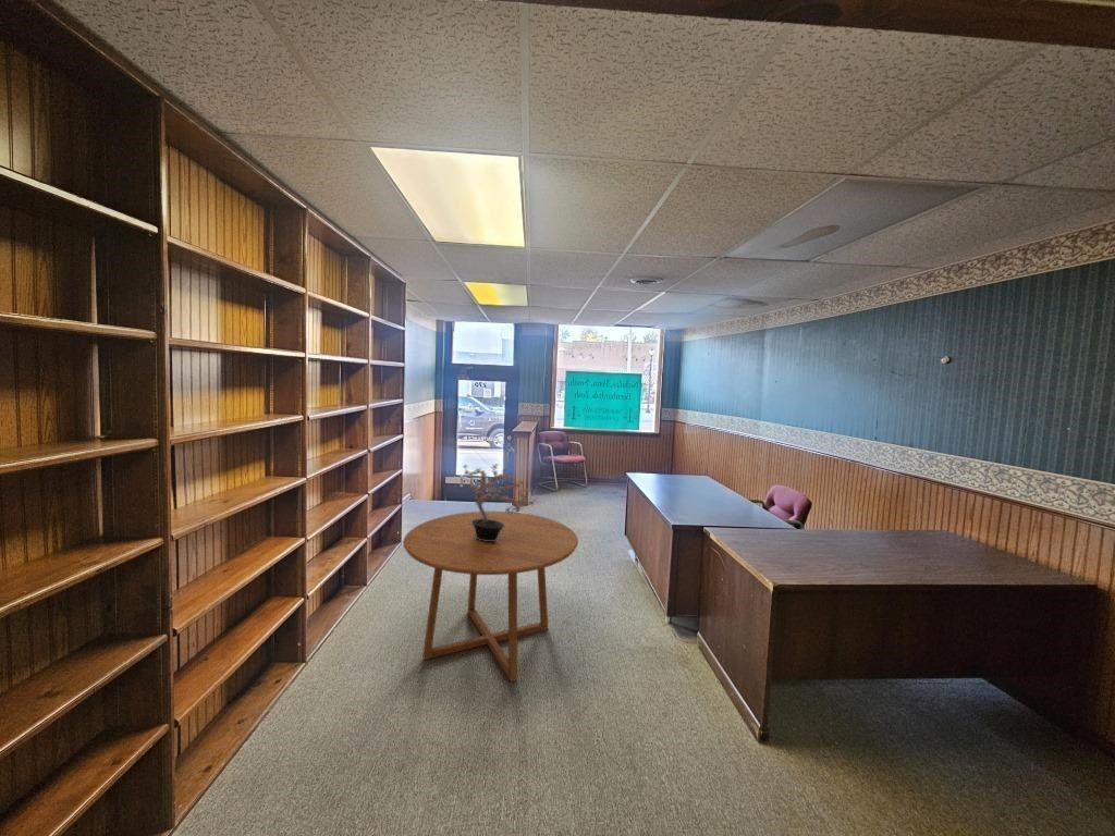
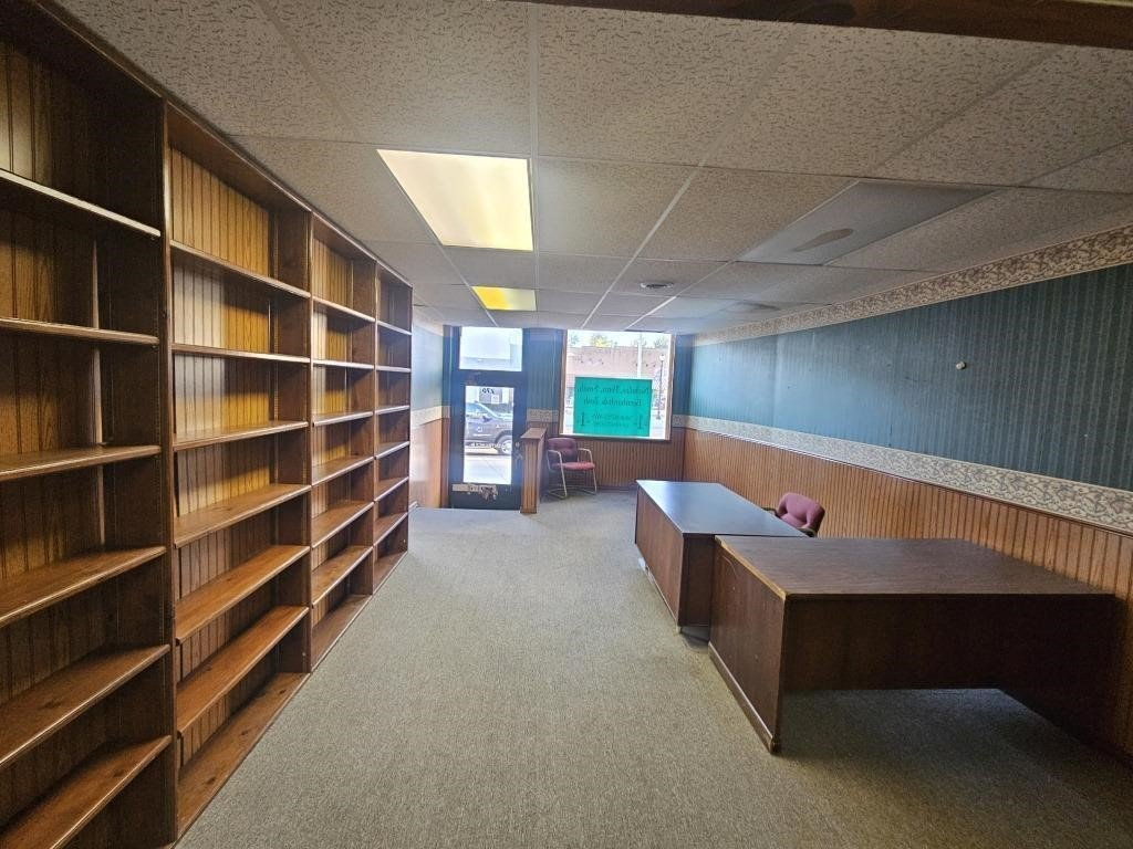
- potted plant (502, 500)
- dining table (491, 574)
